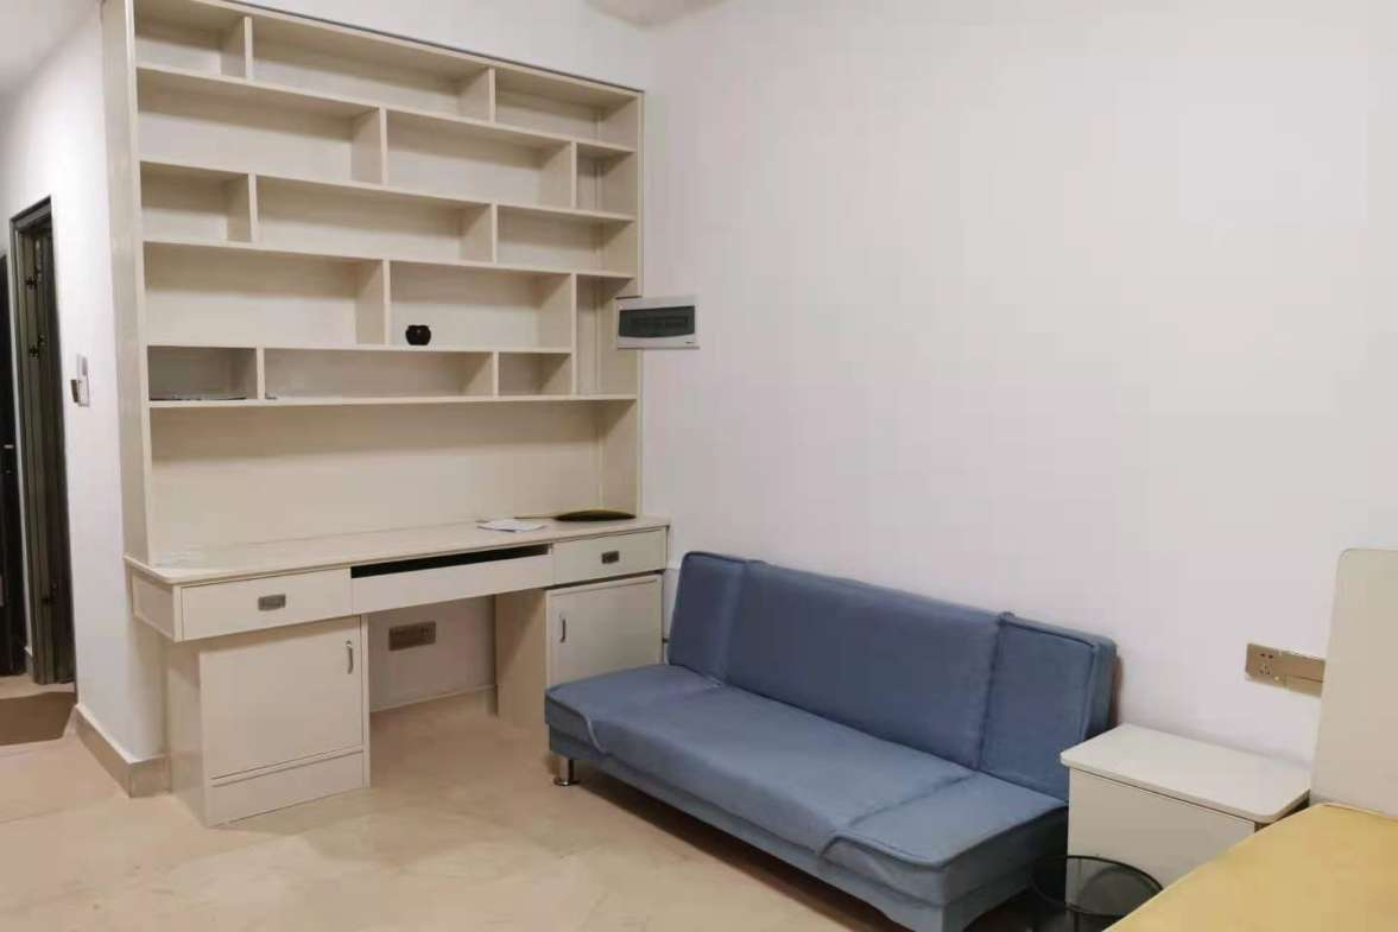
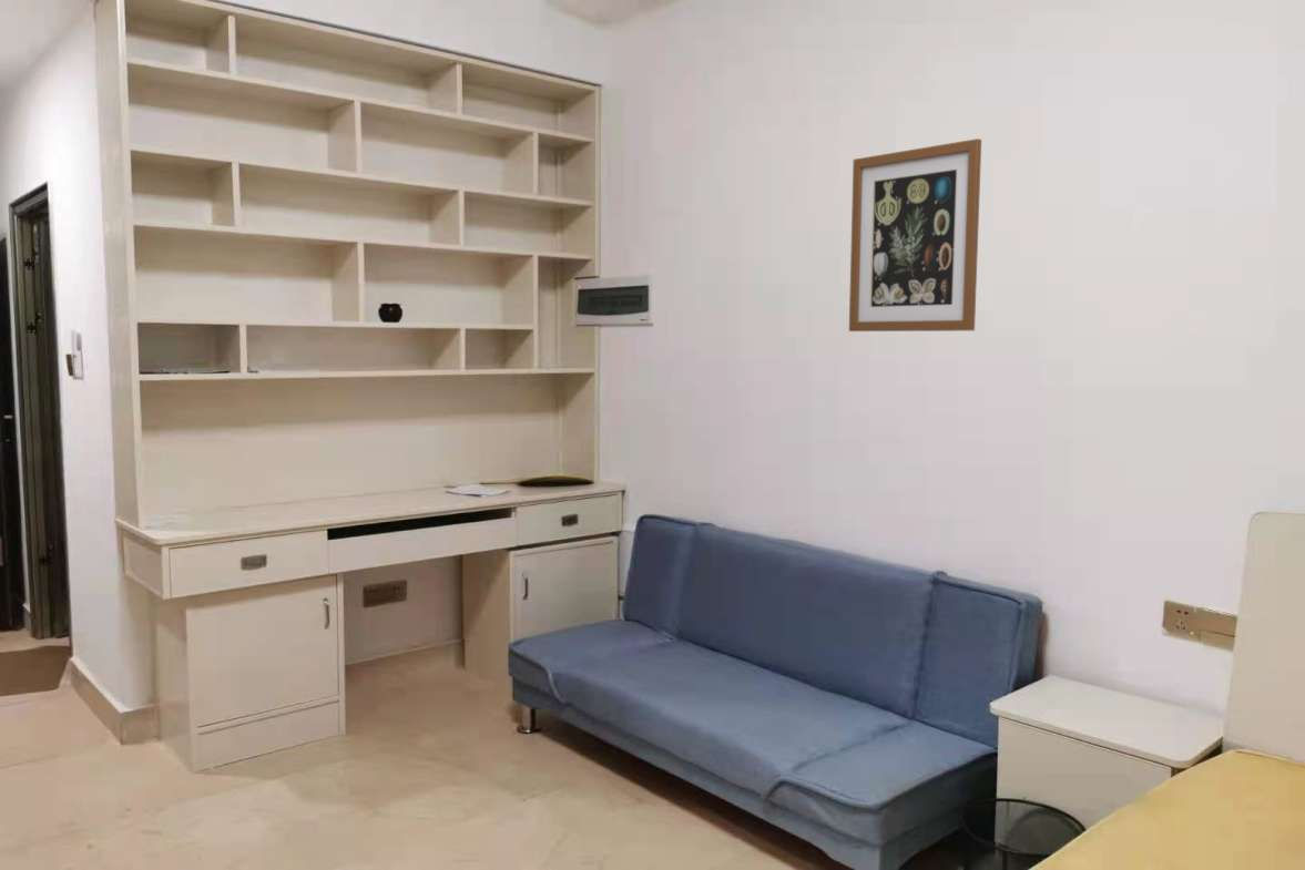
+ wall art (910, 240)
